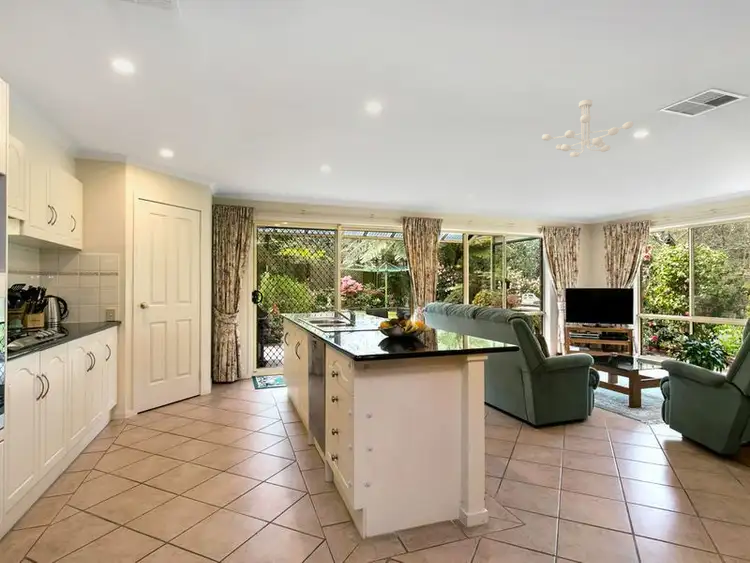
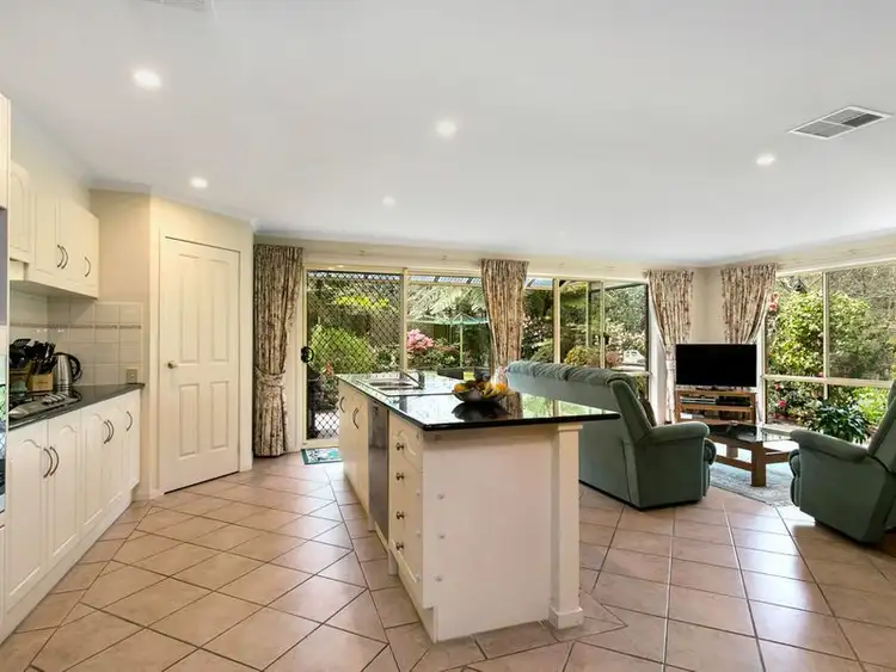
- ceiling light fixture (585, 126)
